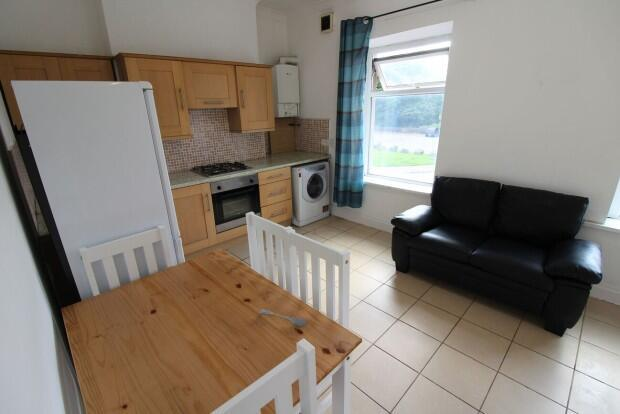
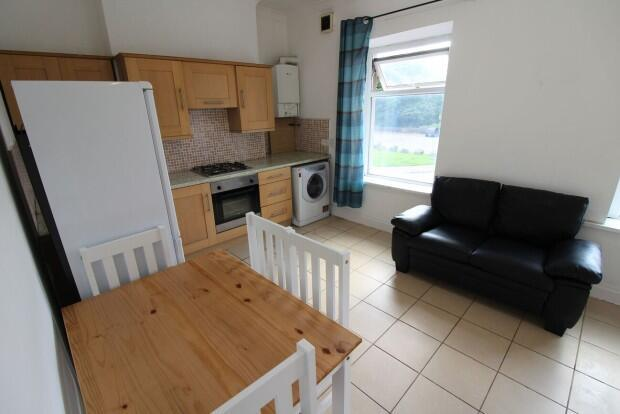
- soupspoon (282, 316)
